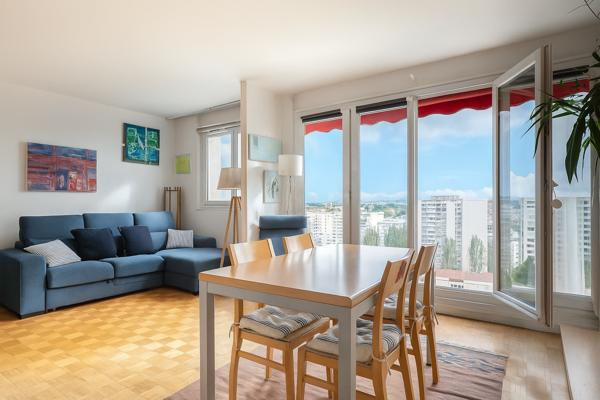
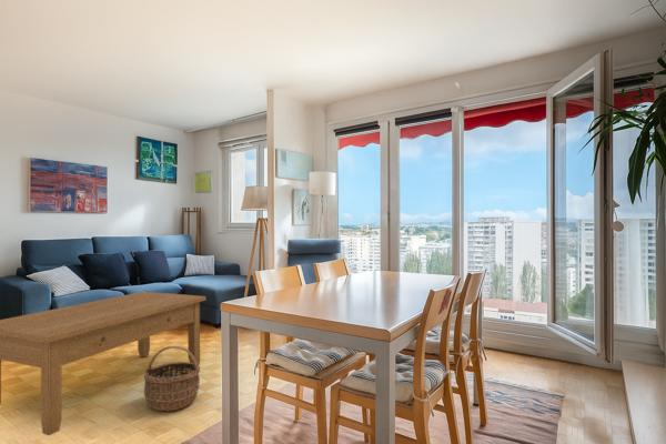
+ wicker basket (172, 374)
+ coffee table (108, 346)
